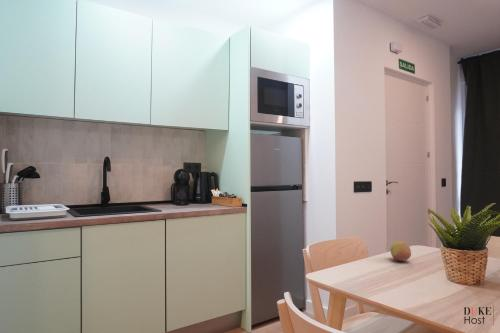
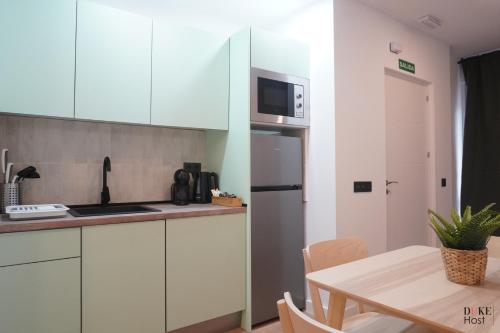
- fruit (400, 250)
